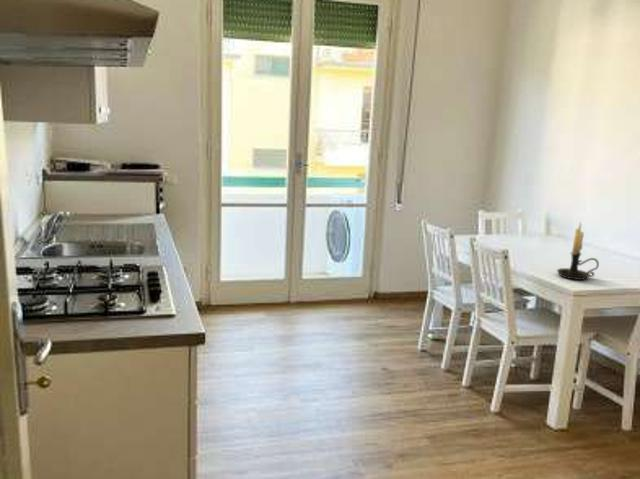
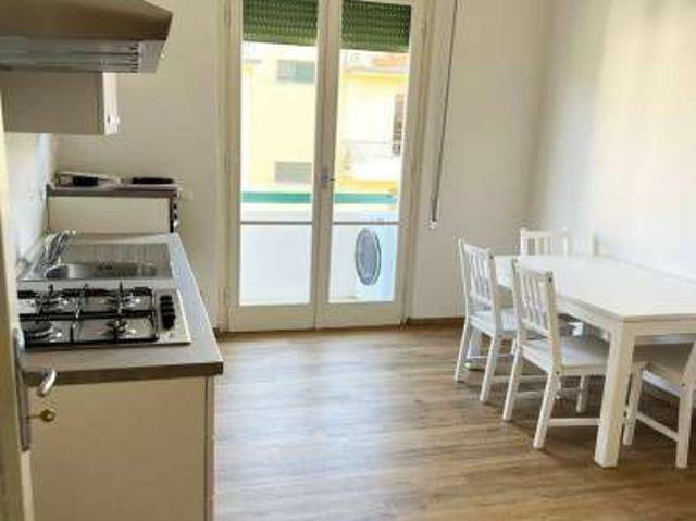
- candle holder (580, 249)
